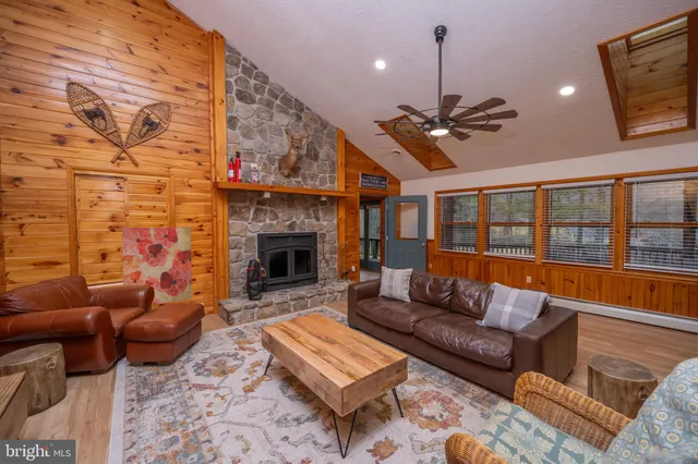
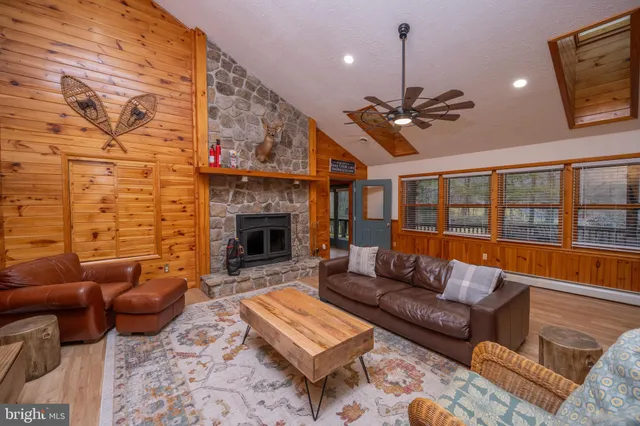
- wall art (159, 265)
